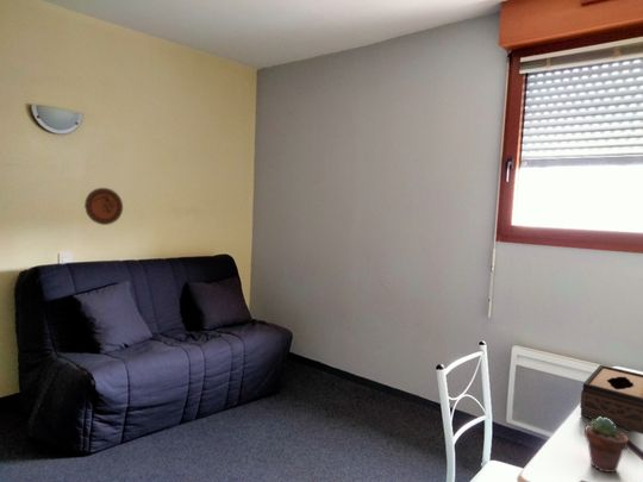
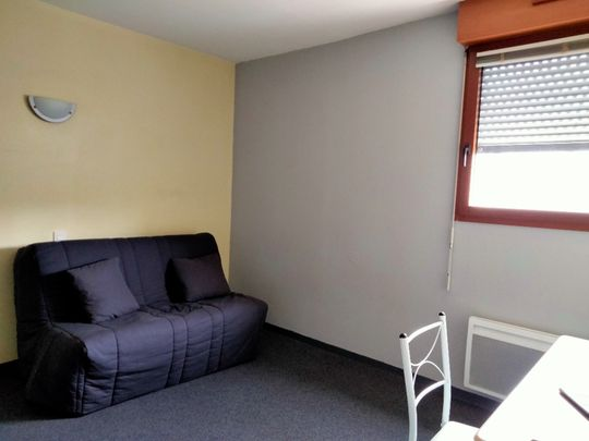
- tissue box (619, 395)
- decorative plate (104, 206)
- potted succulent (605, 442)
